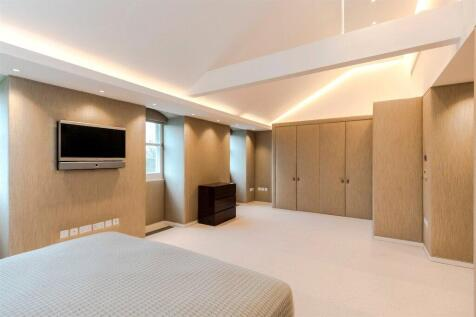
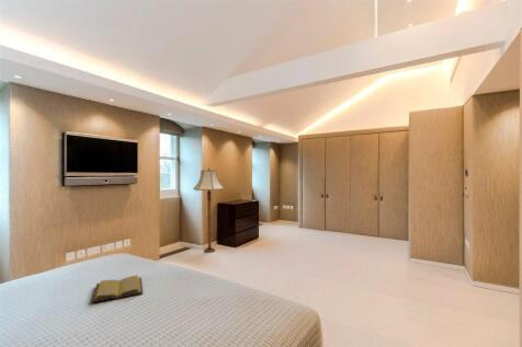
+ floor lamp (208, 209)
+ diary (118, 287)
